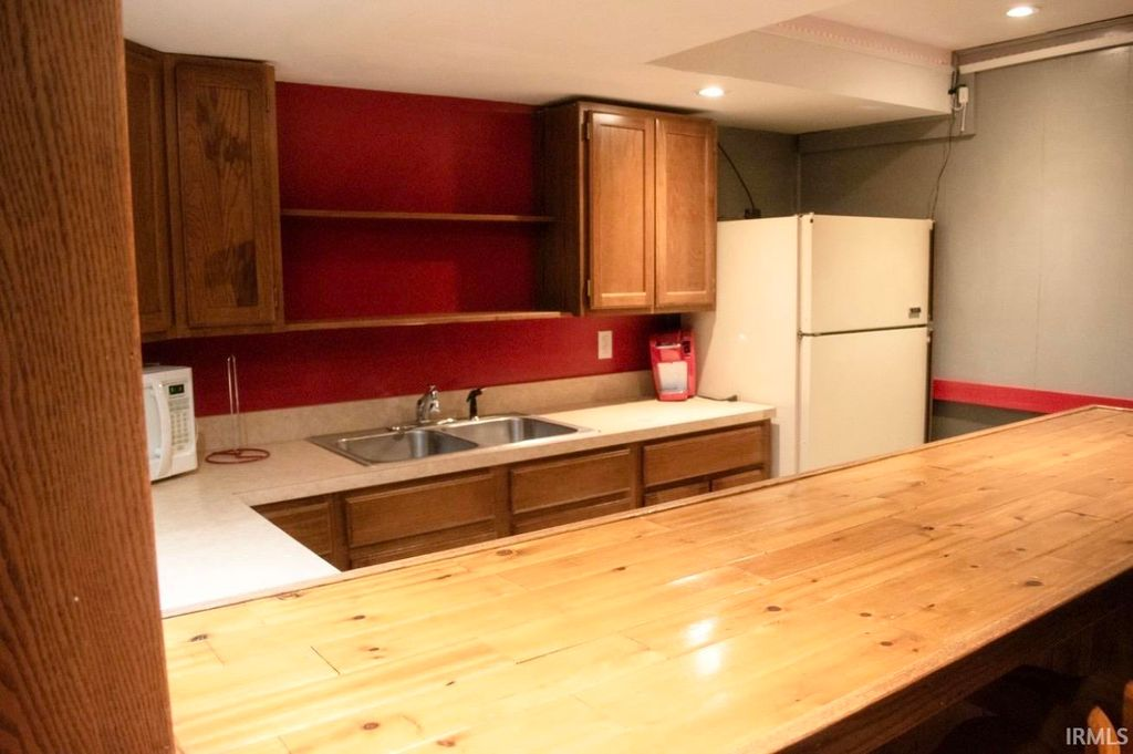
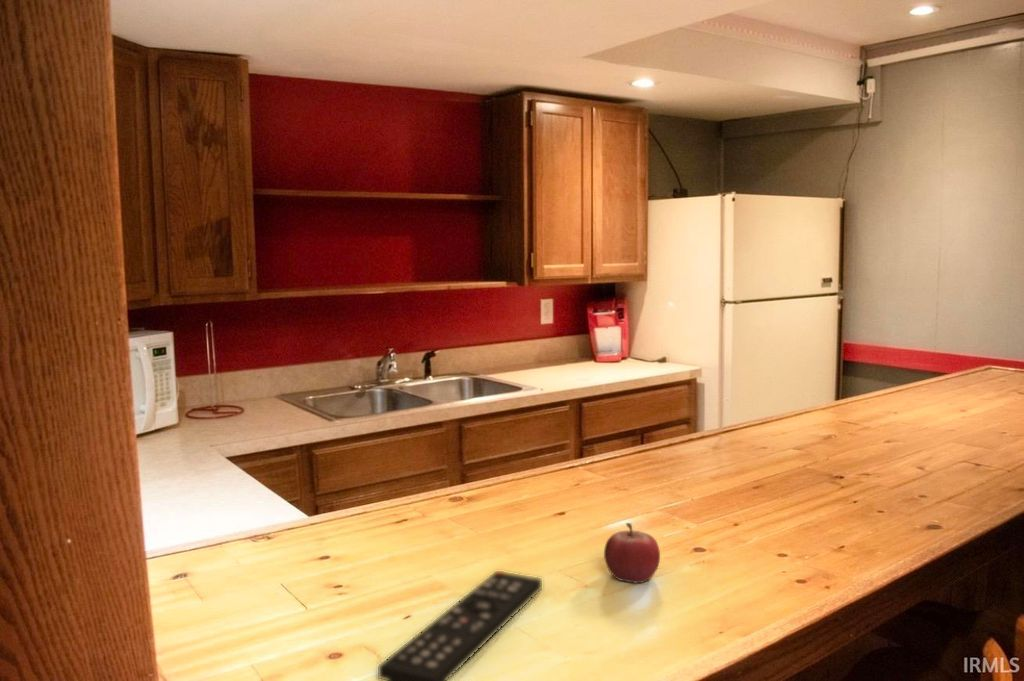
+ remote control (470, 620)
+ fruit (632, 550)
